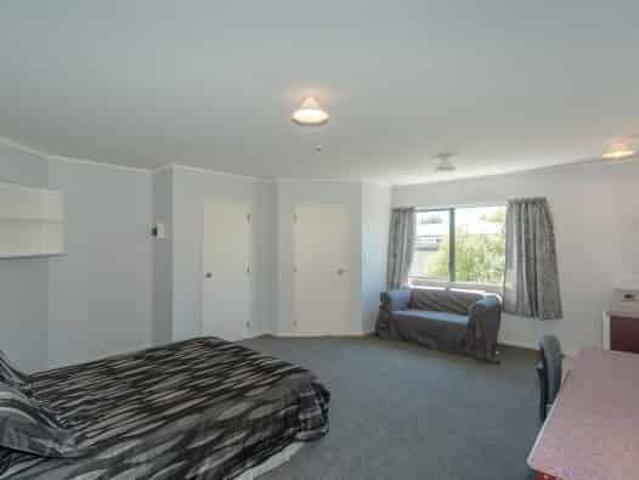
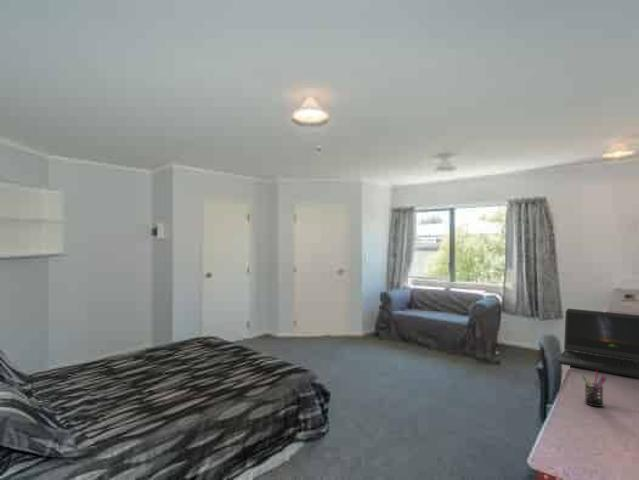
+ laptop computer (600, 339)
+ pen holder (592, 387)
